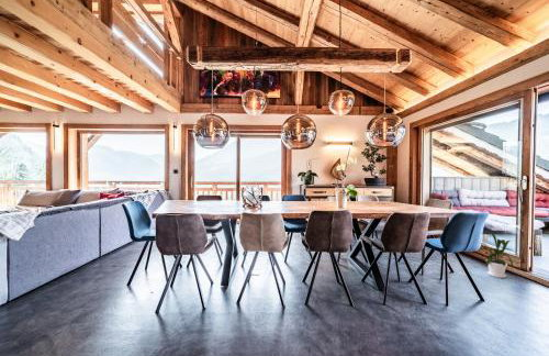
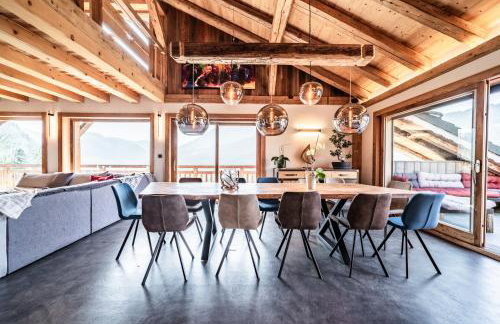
- house plant (495, 254)
